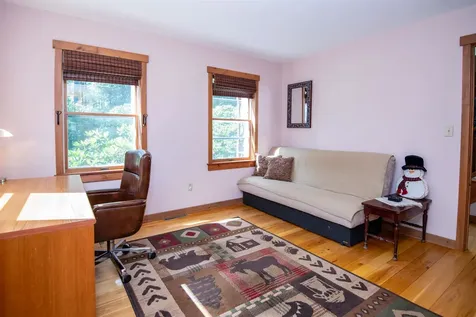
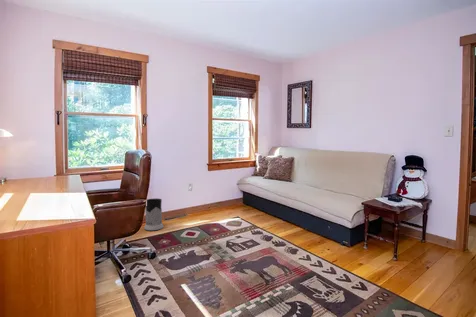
+ air purifier (152, 213)
